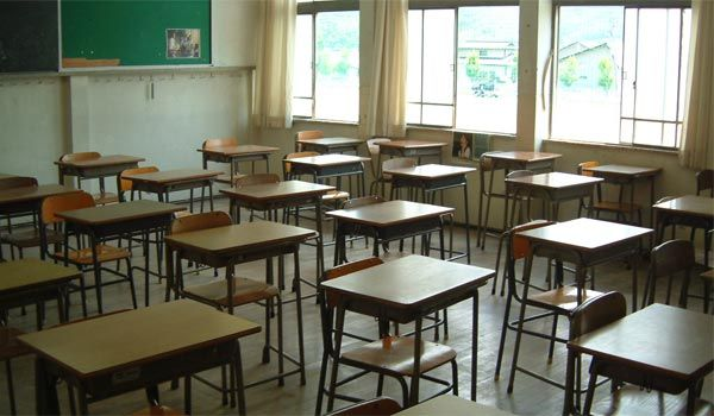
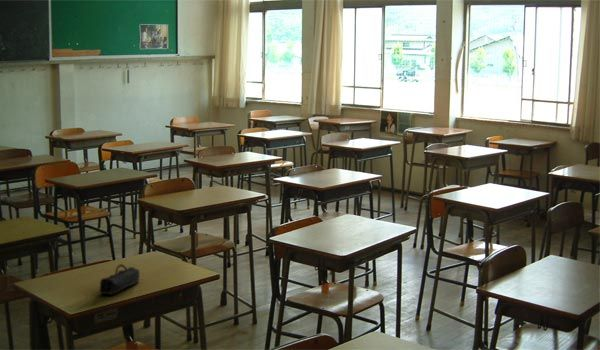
+ pencil case (120, 276)
